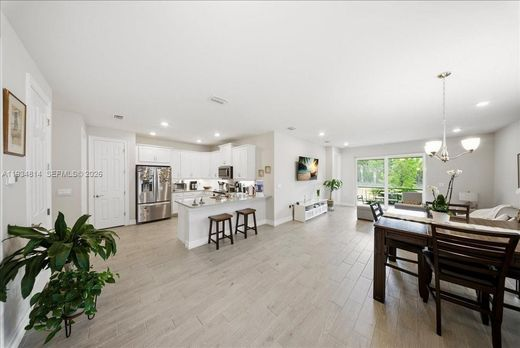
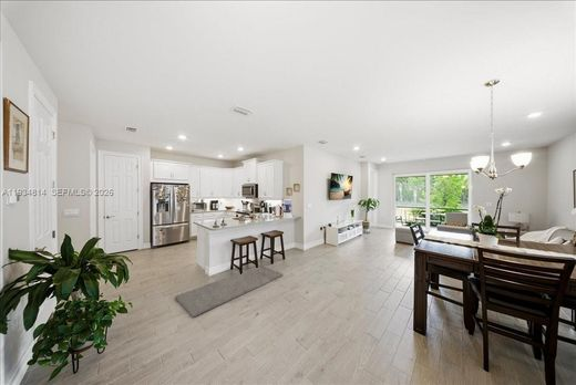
+ rug (235, 284)
